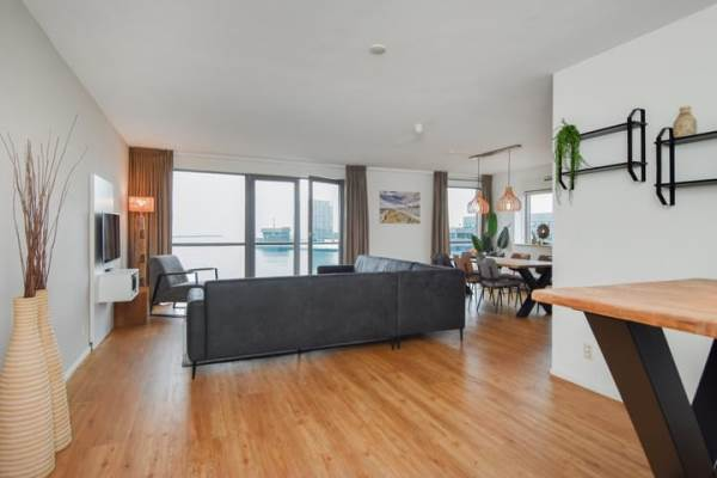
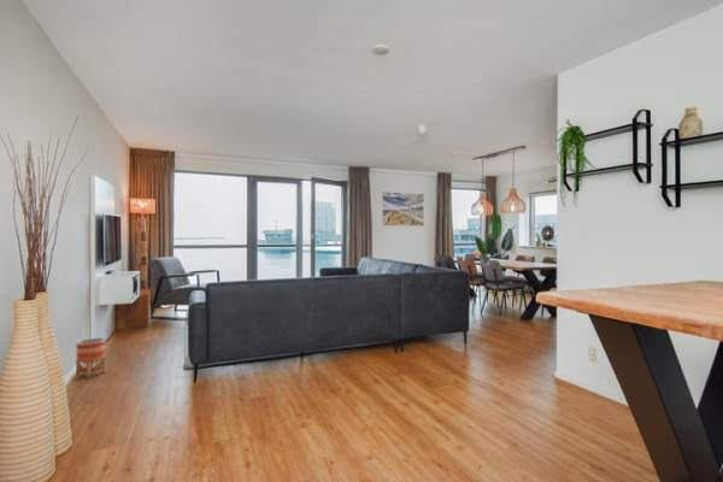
+ planter (90, 357)
